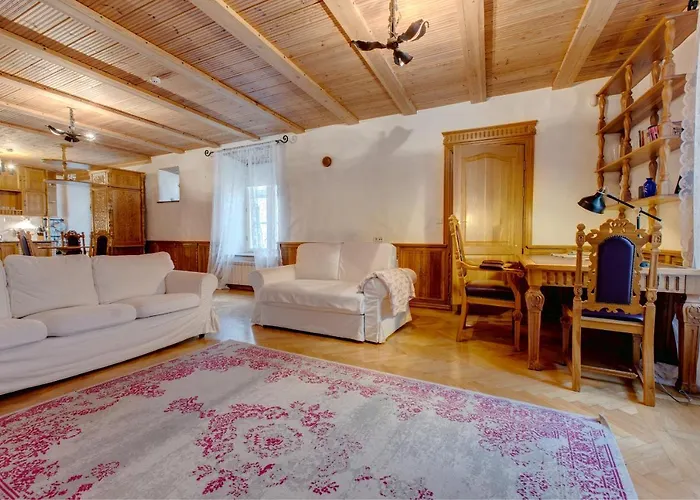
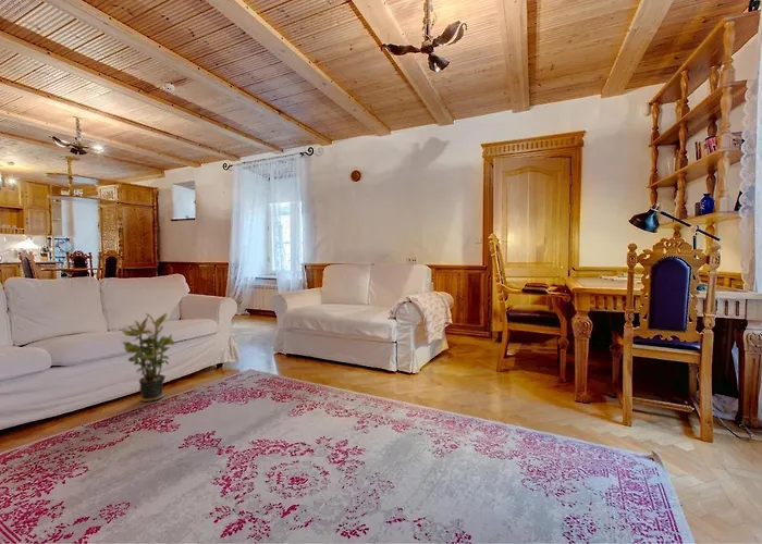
+ potted plant (147, 356)
